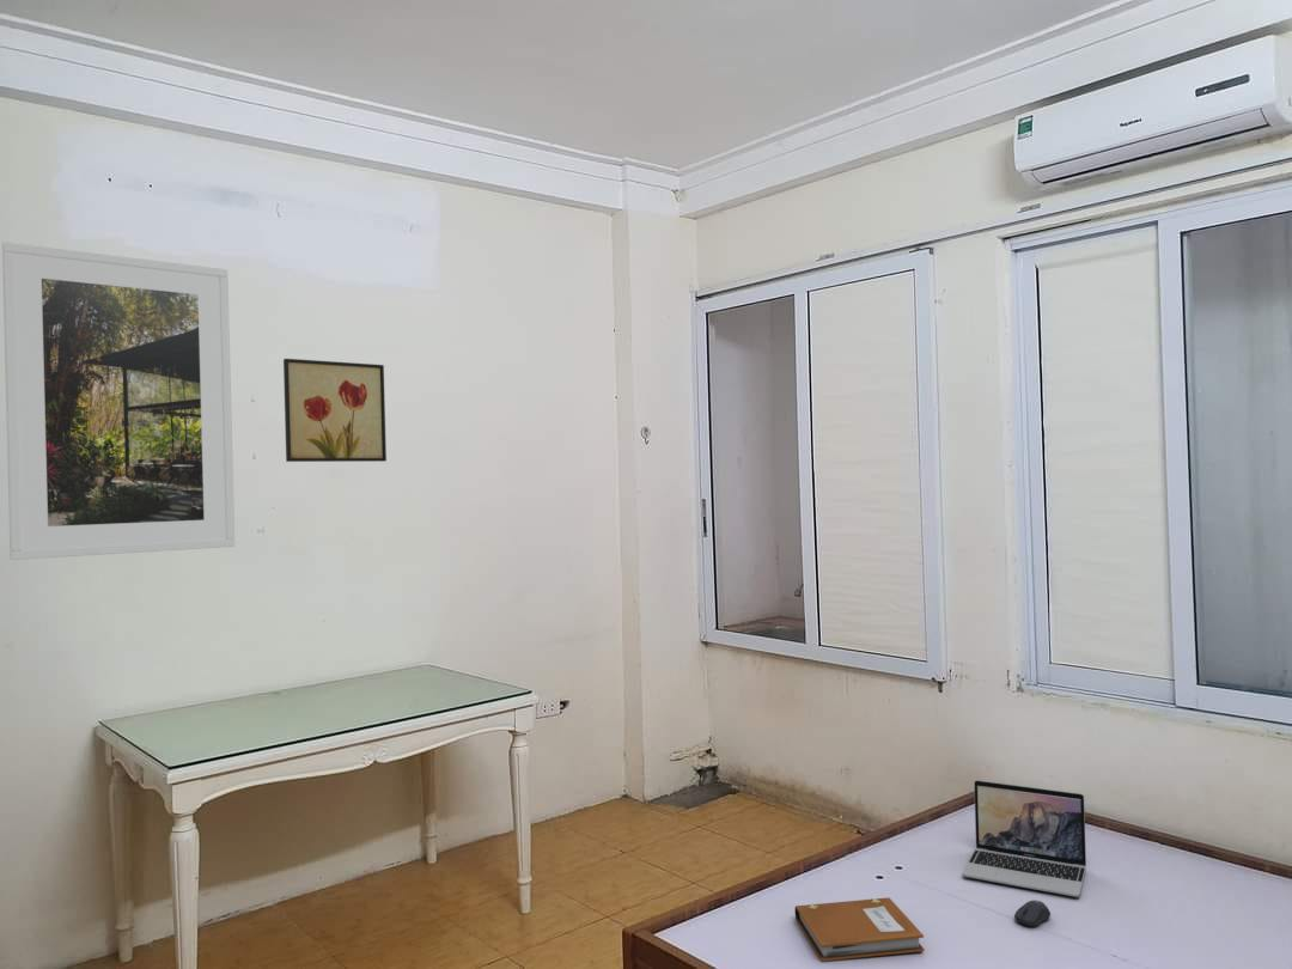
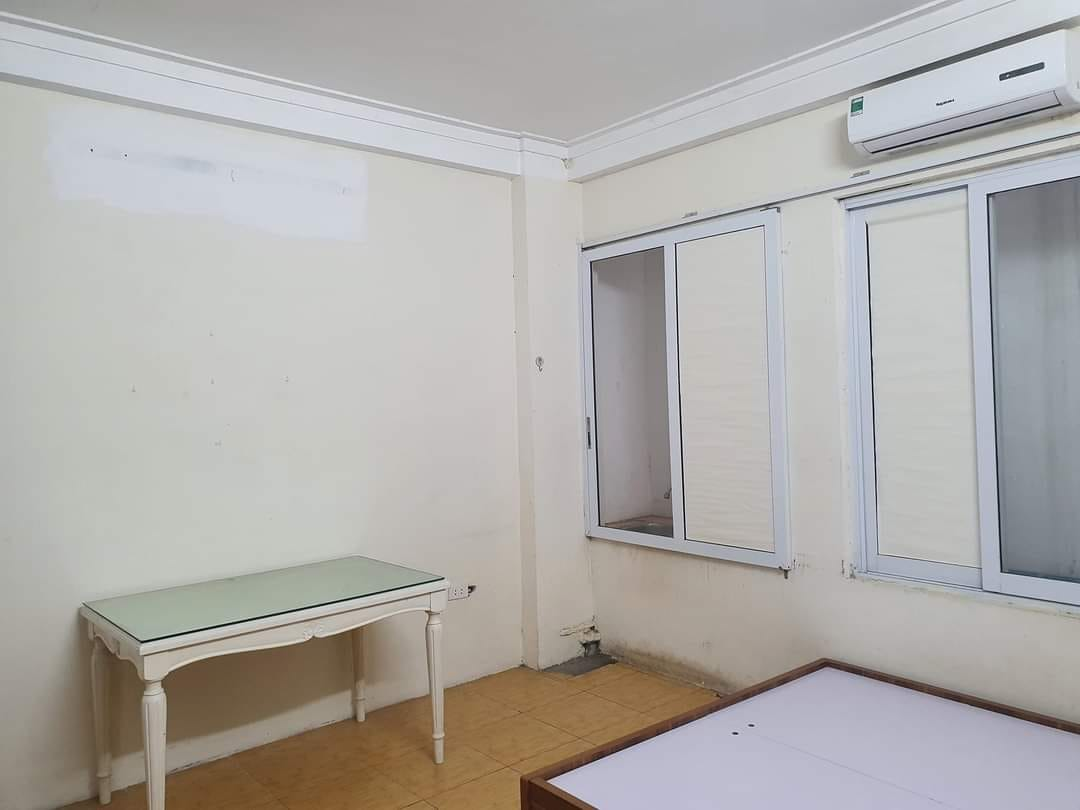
- computer mouse (1032, 910)
- wall art (335, 412)
- laptop (1023, 835)
- notebook (859, 926)
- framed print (126, 404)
